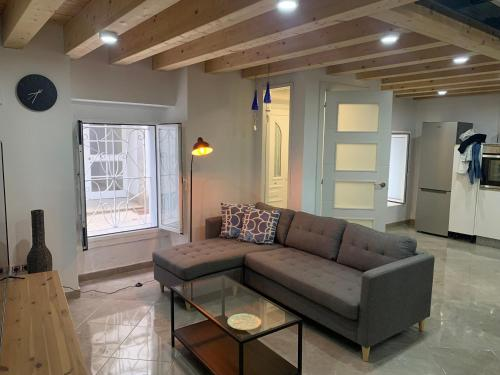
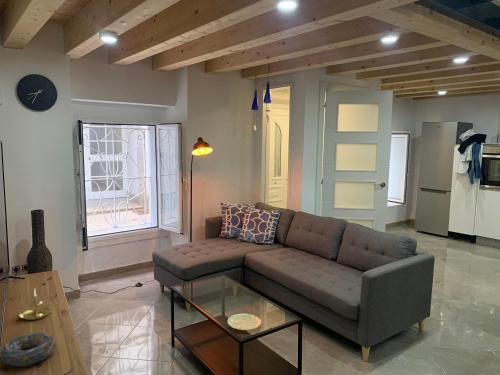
+ decorative bowl (29, 349)
+ candle holder (37, 301)
